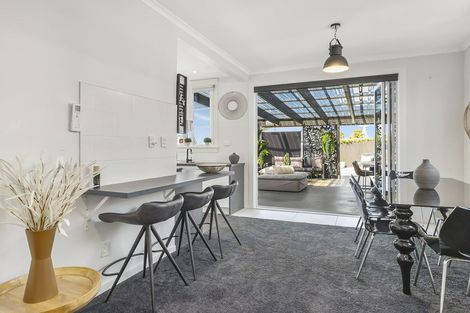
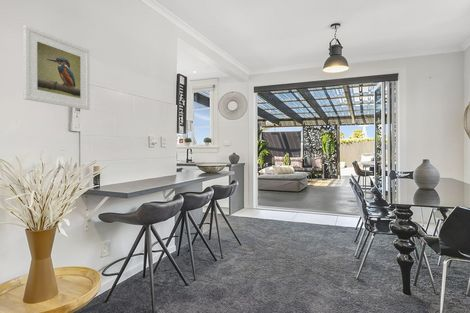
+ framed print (59, 72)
